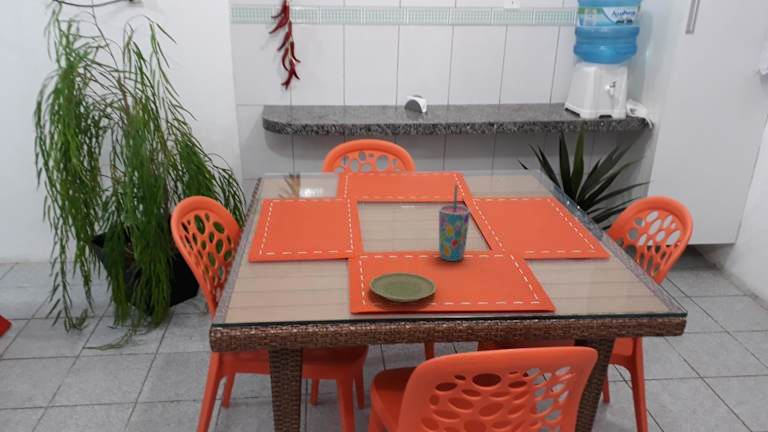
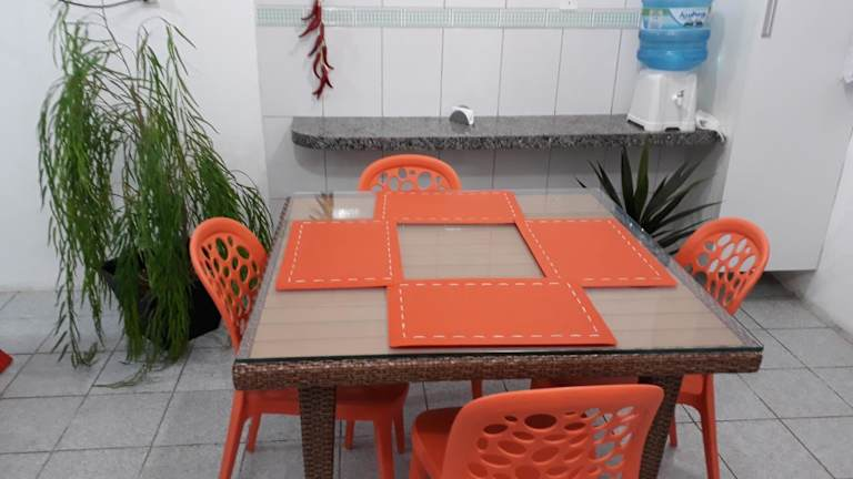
- cup (453, 221)
- plate (402, 288)
